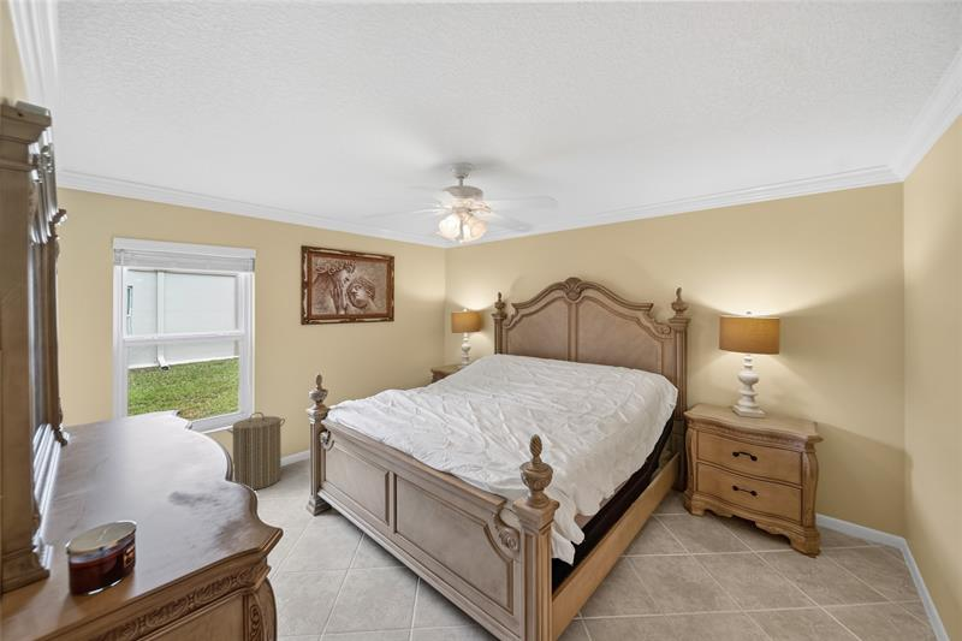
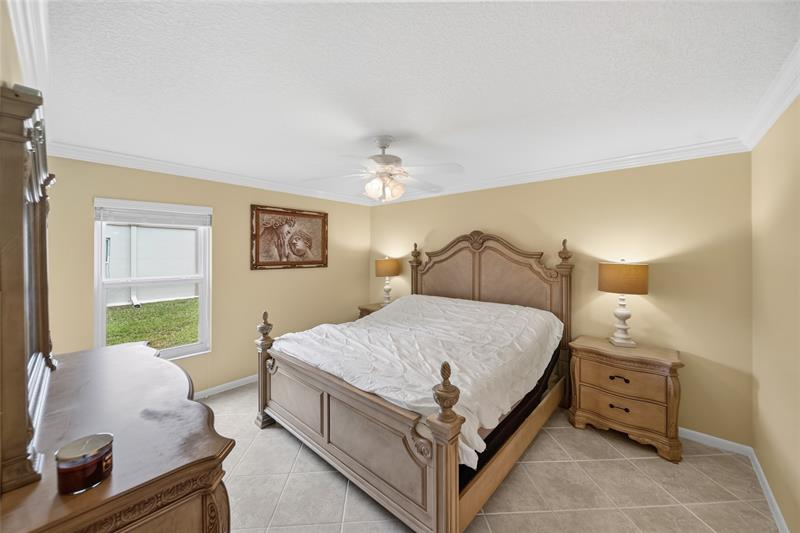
- laundry hamper (257, 446)
